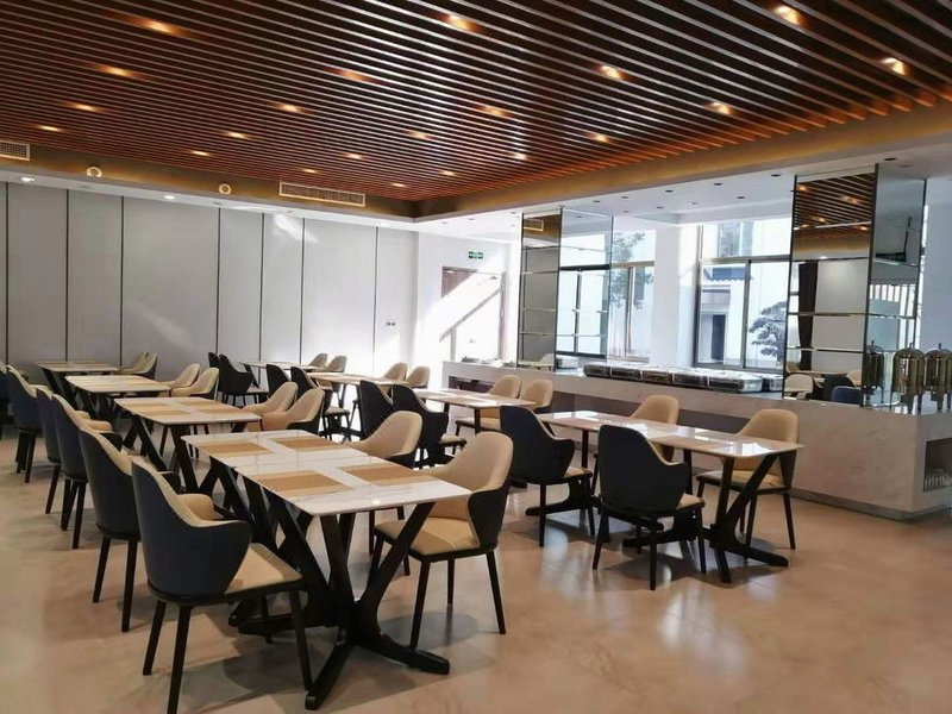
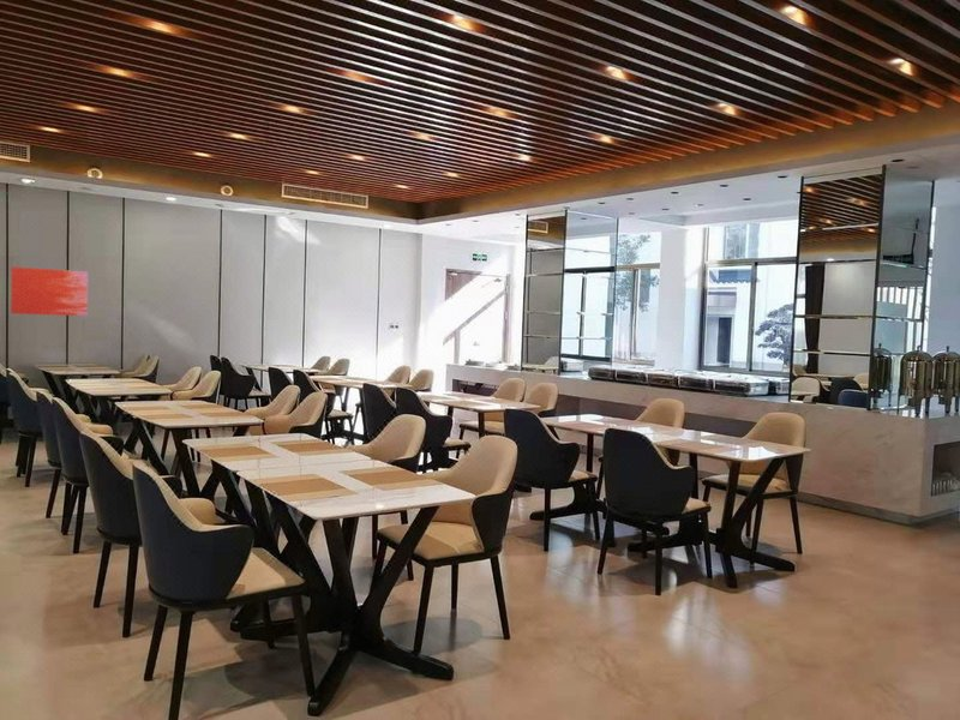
+ wall art (50, 292)
